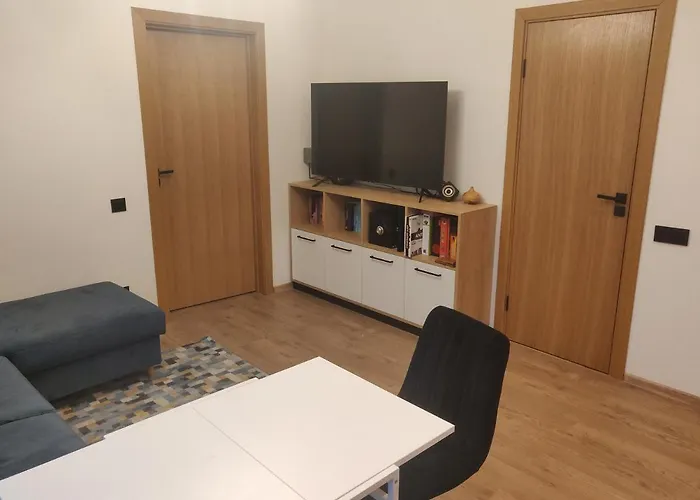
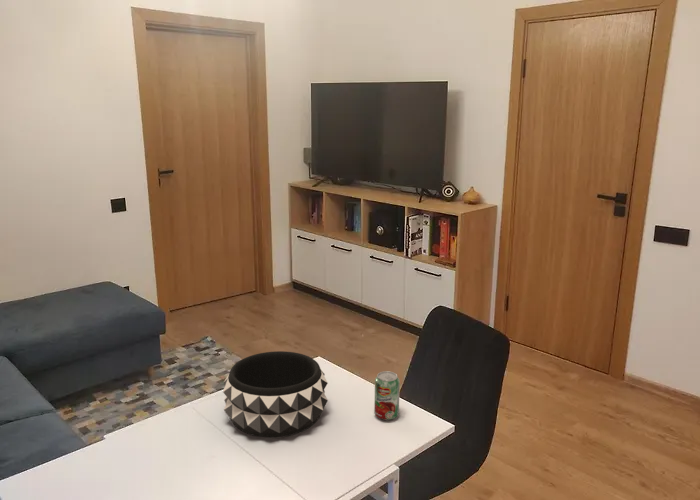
+ decorative bowl (275, 391)
+ beverage can (386, 395)
